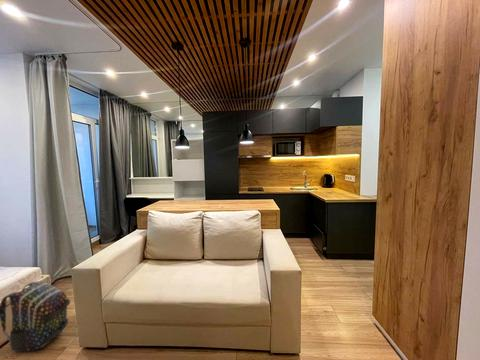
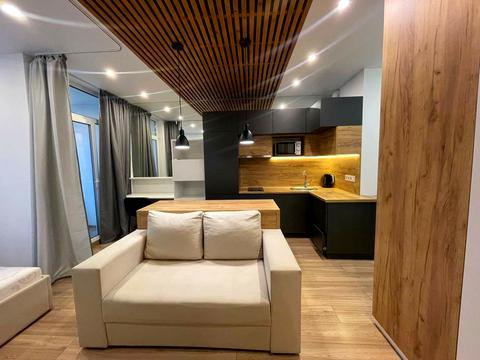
- backpack (36, 314)
